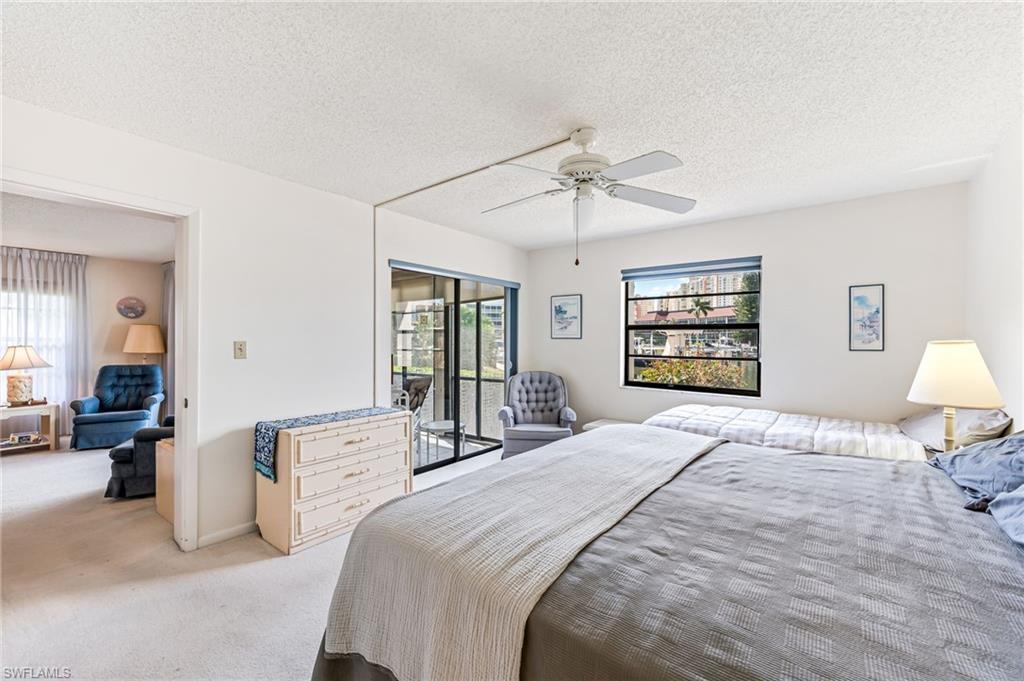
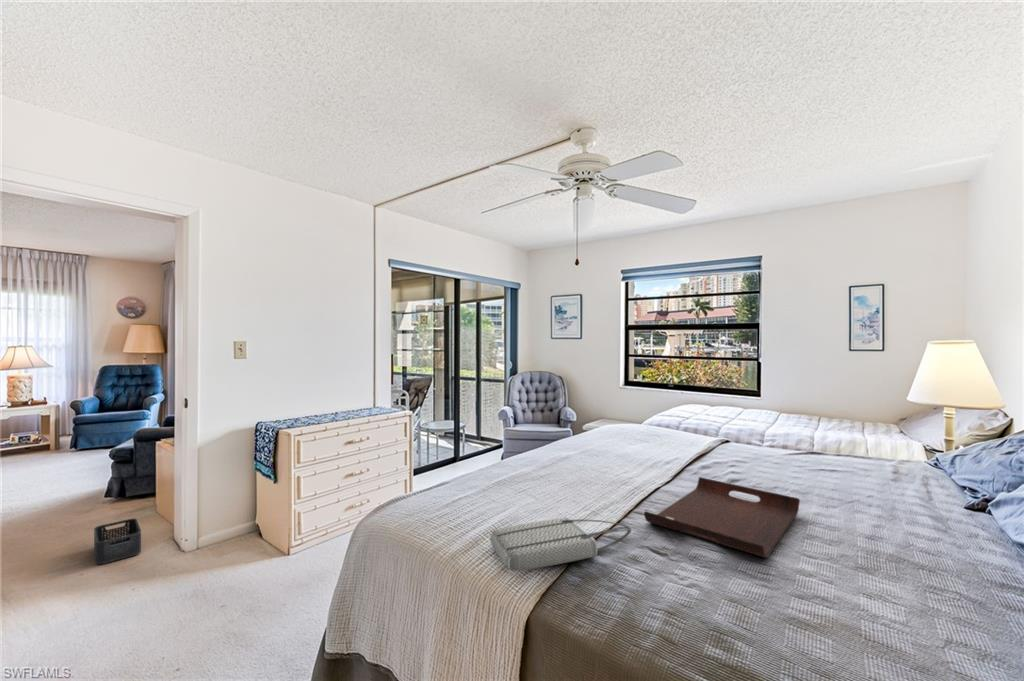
+ storage bin (117, 540)
+ serving tray (724, 511)
+ tote bag (566, 537)
